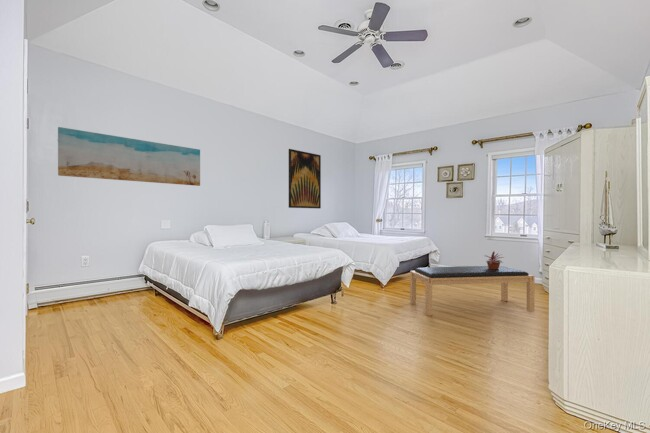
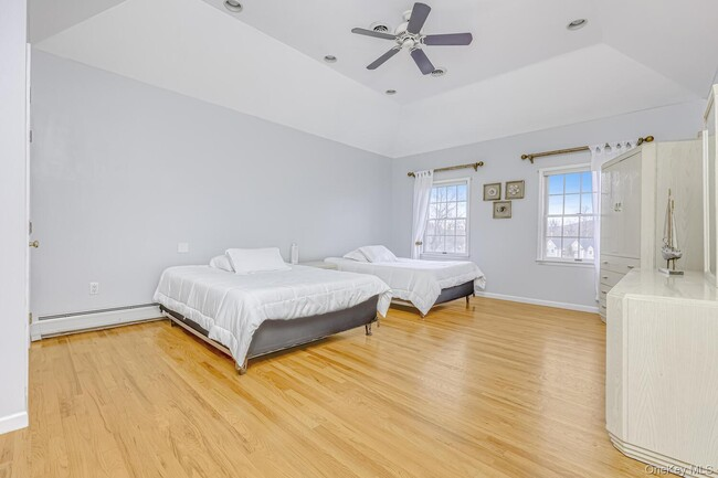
- bench (469, 283)
- wall art (138, 160)
- potted plant (493, 259)
- wall art (305, 180)
